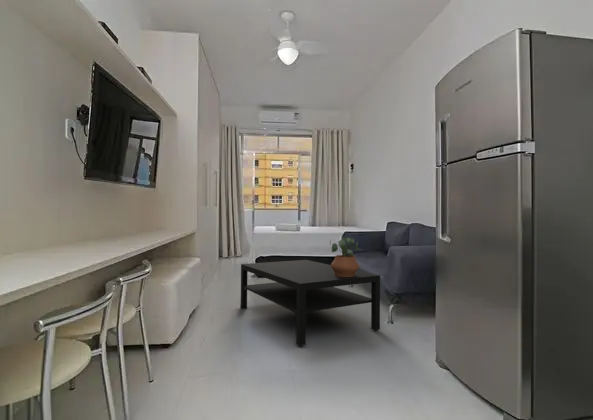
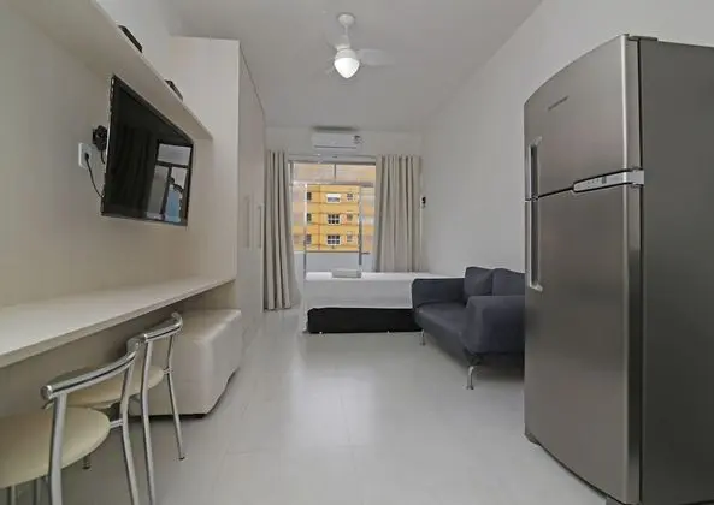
- potted plant (347, 255)
- coffee table (303, 293)
